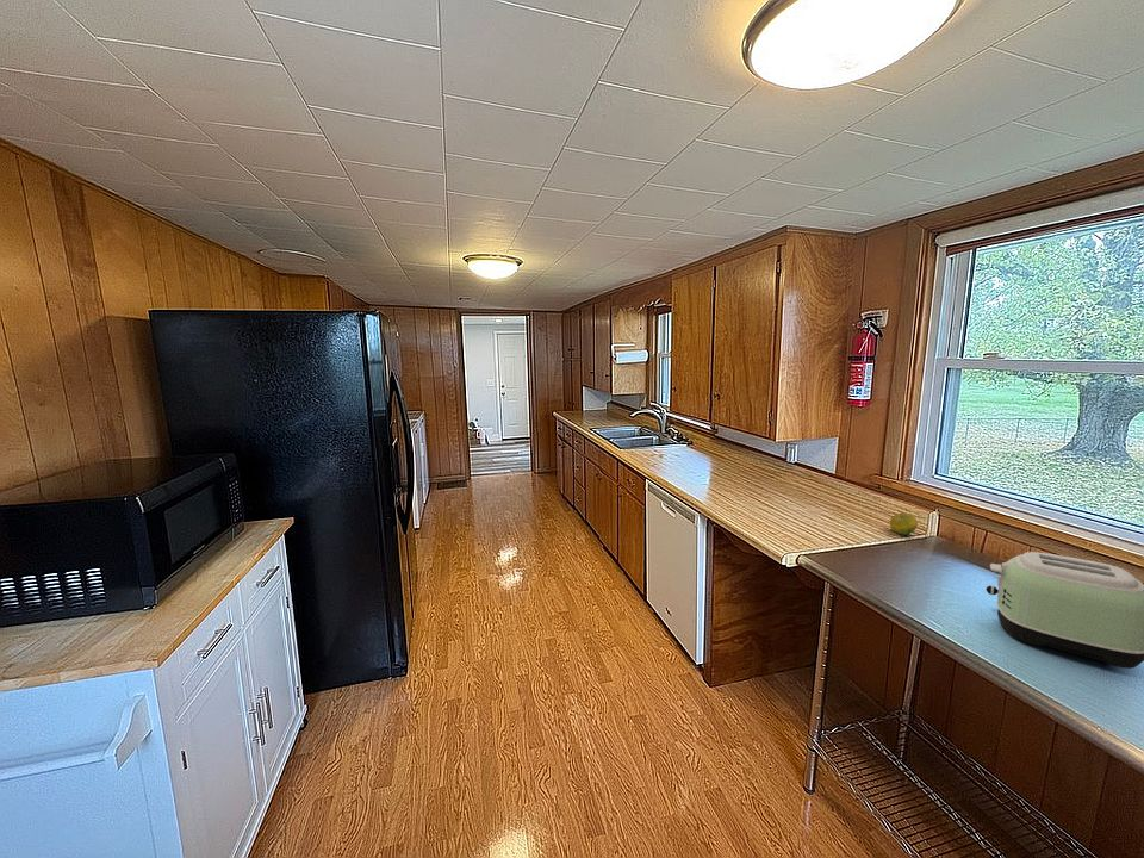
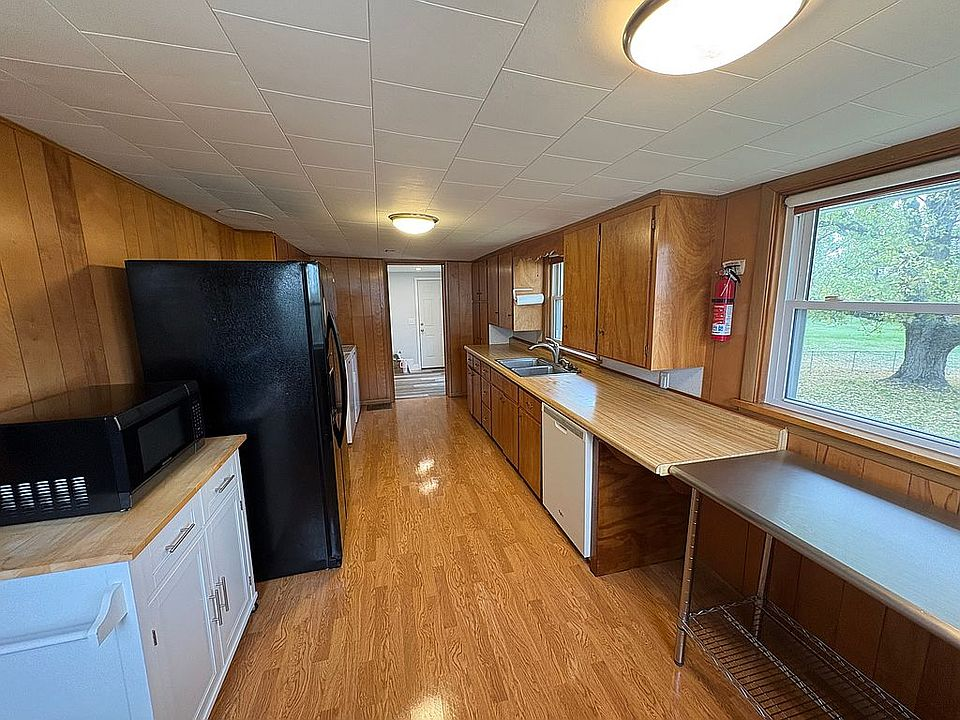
- fruit (902, 523)
- toaster (1063, 602)
